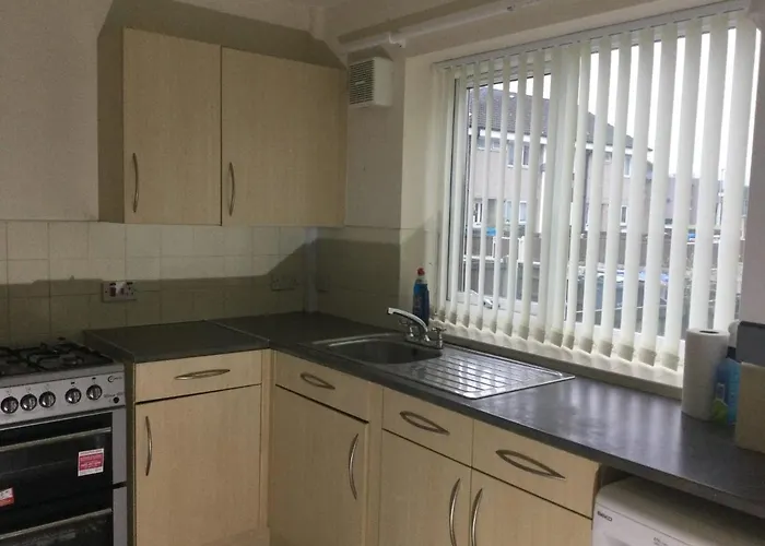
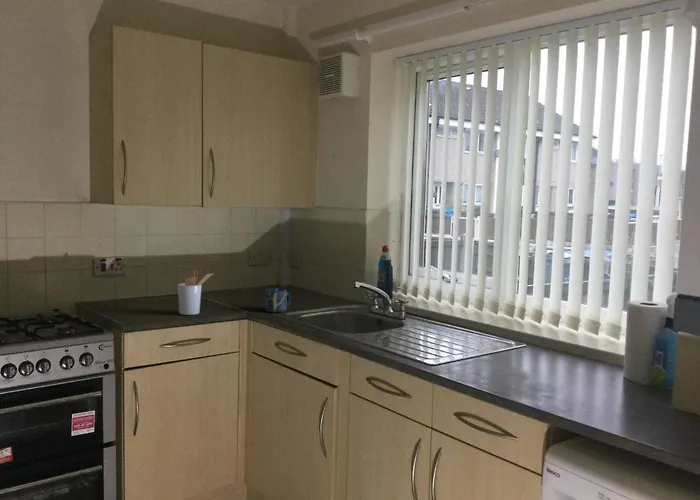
+ utensil holder (195, 292)
+ cup (278, 299)
